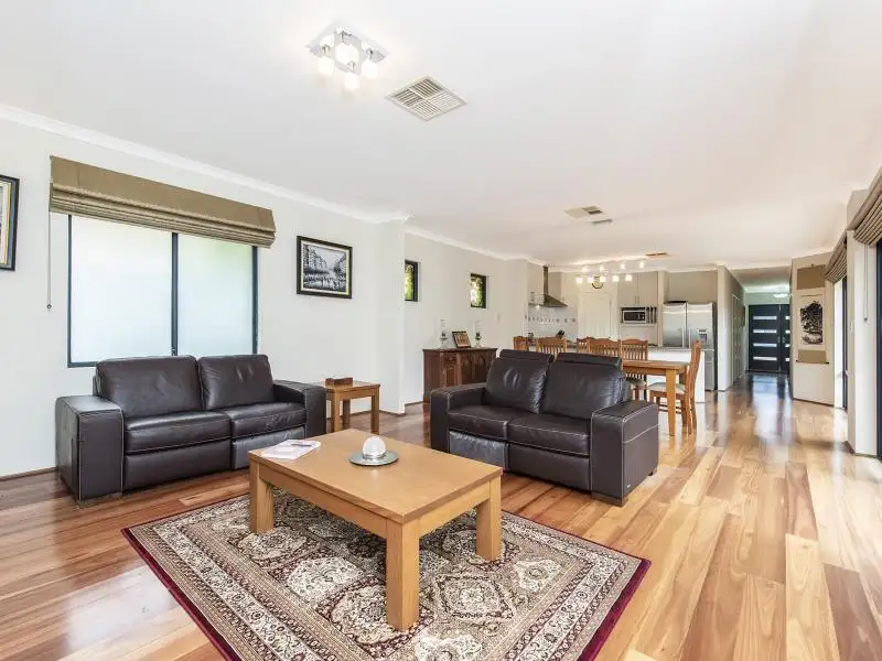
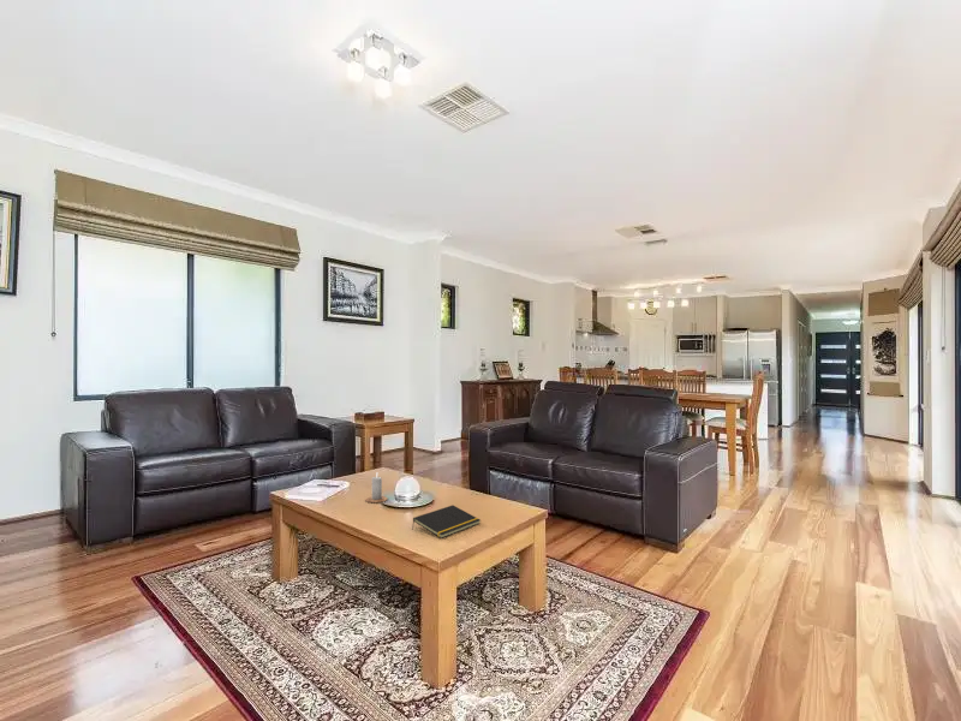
+ notepad (447, 520)
+ candle (376, 483)
